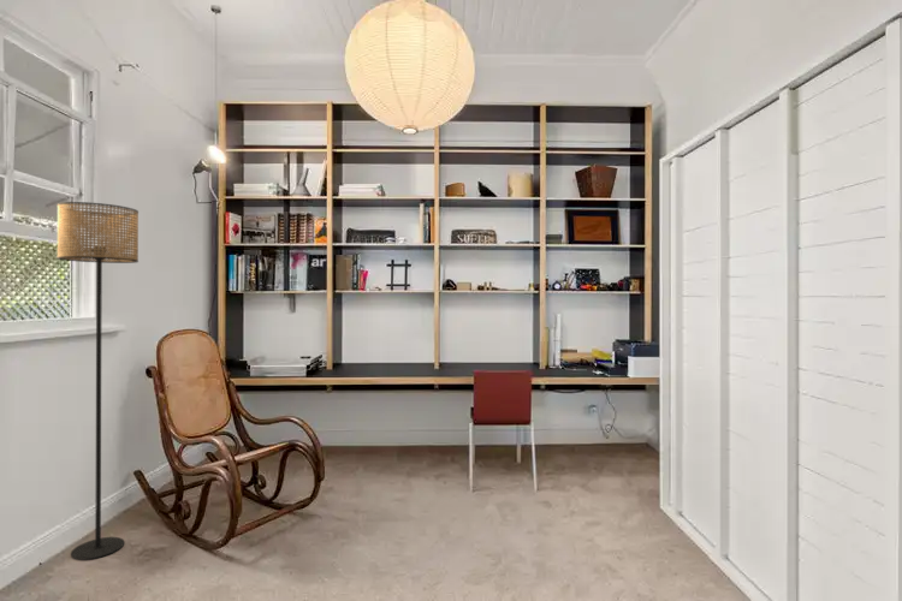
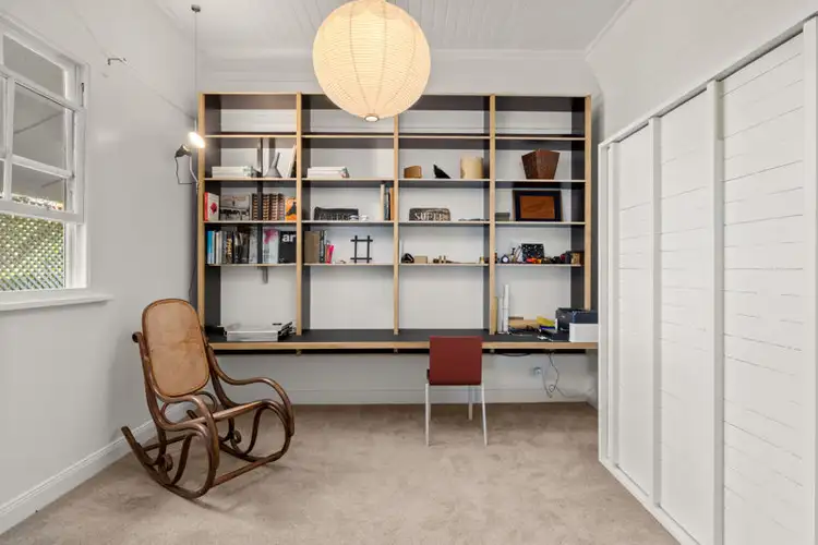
- floor lamp (99, 379)
